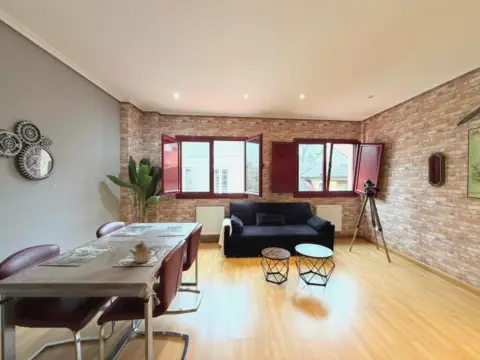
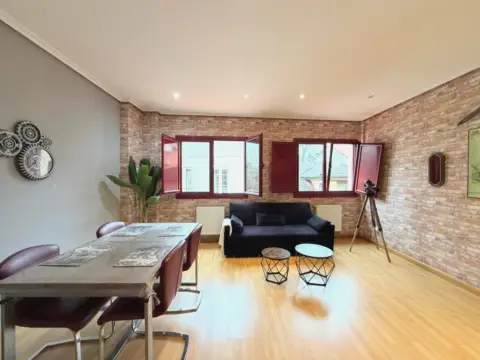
- teapot (143, 250)
